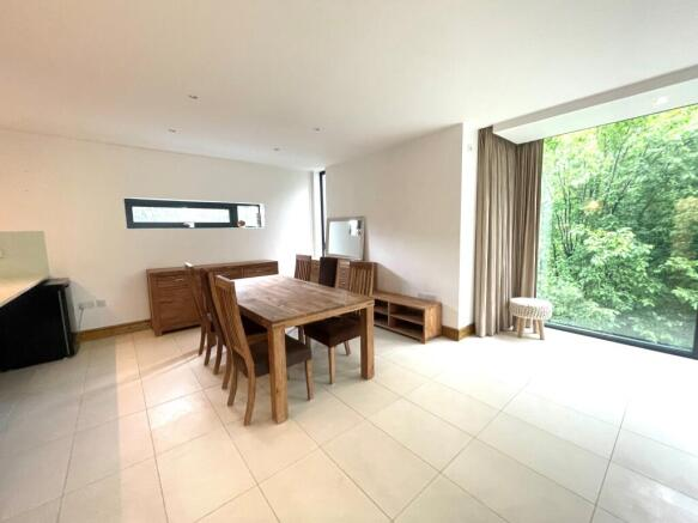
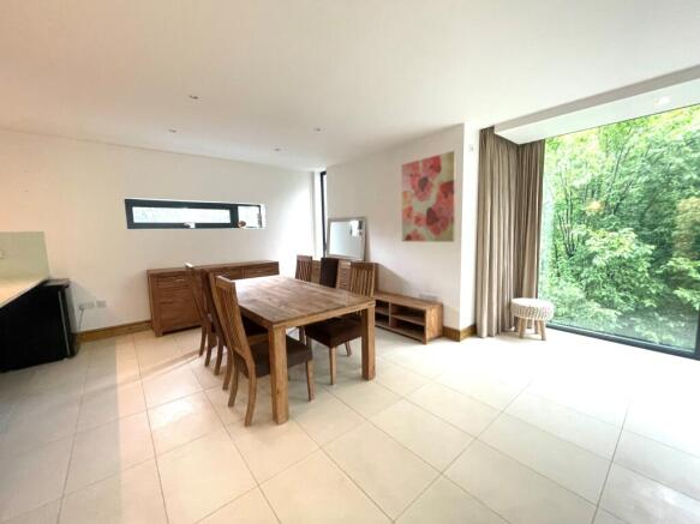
+ wall art (426, 200)
